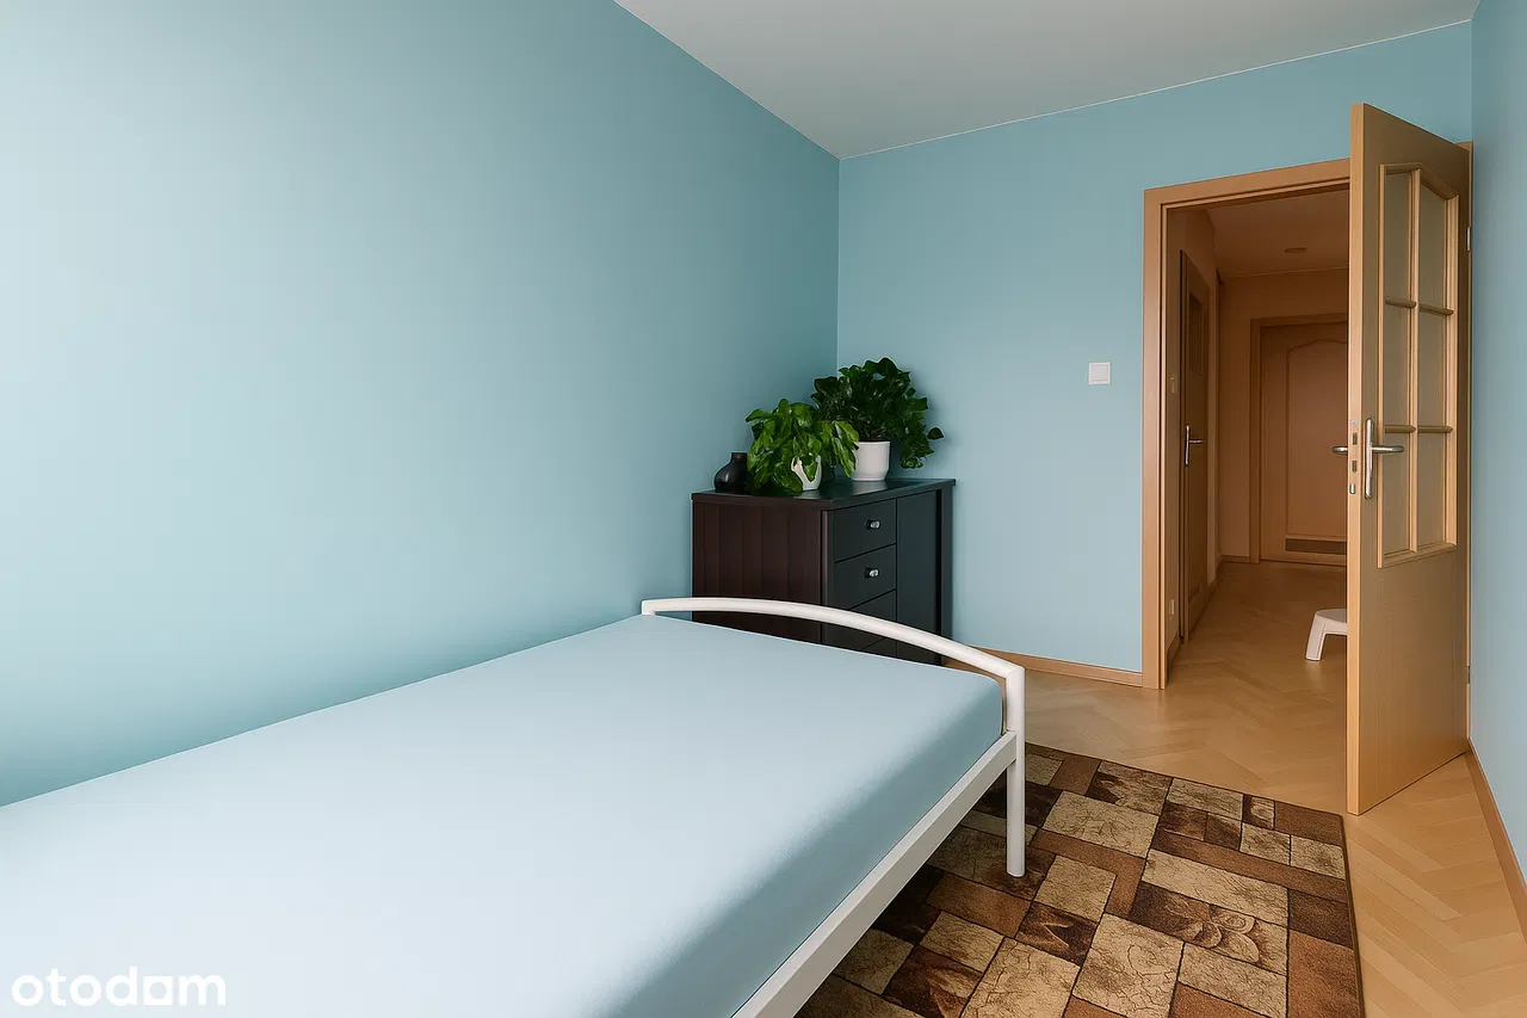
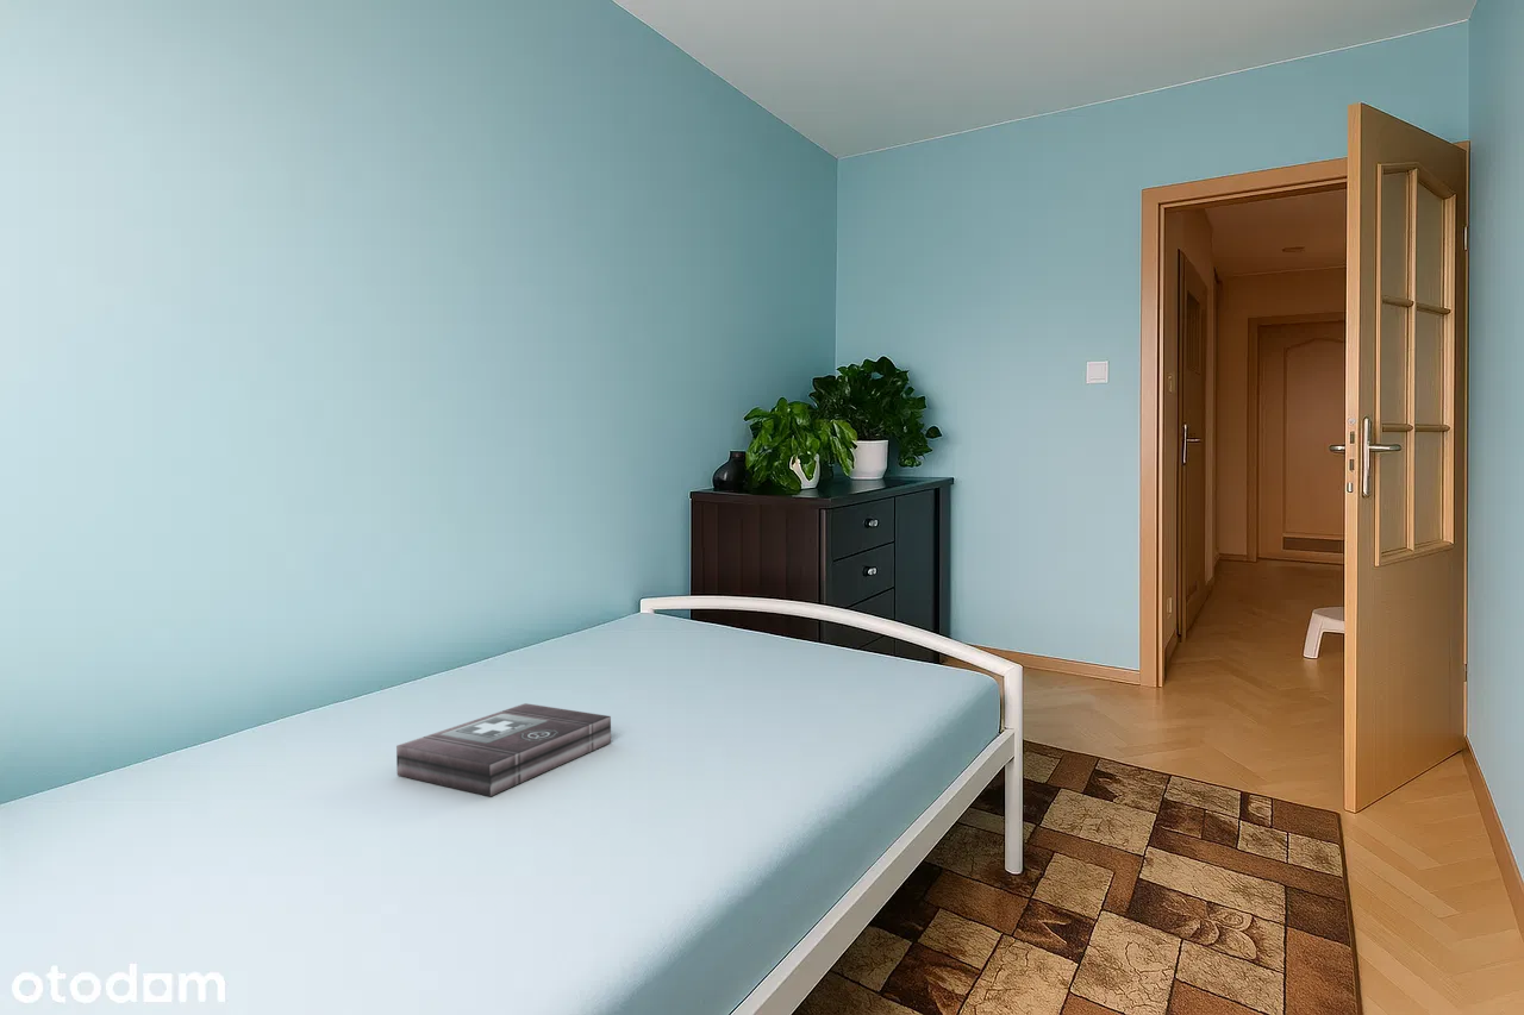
+ first aid kit (510, 744)
